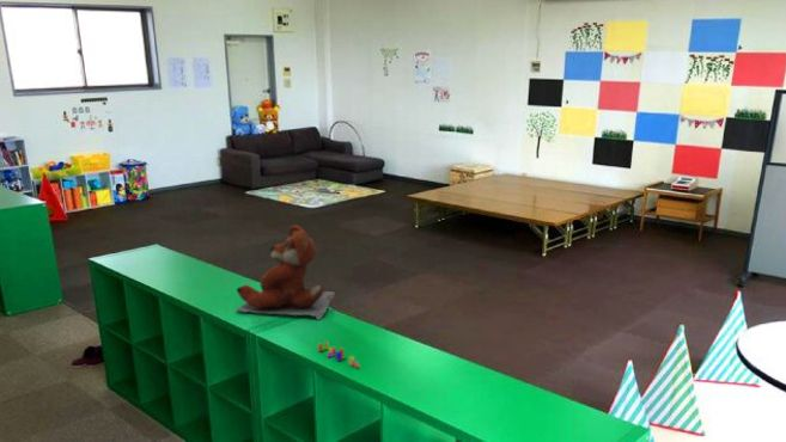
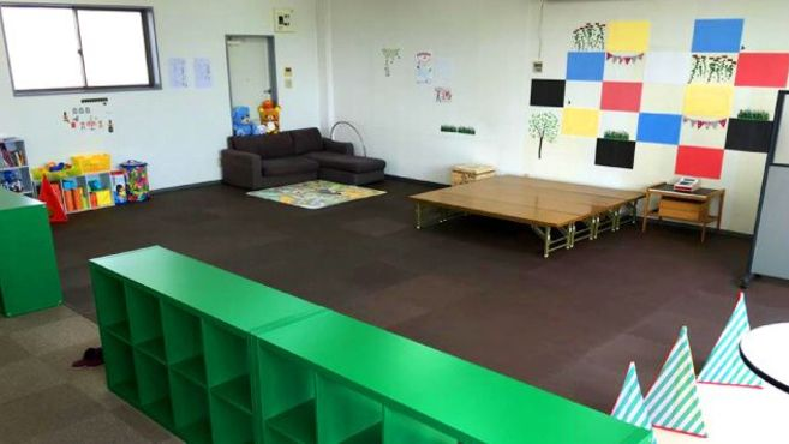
- toy blocks (339, 354)
- stuffed animal (288, 264)
